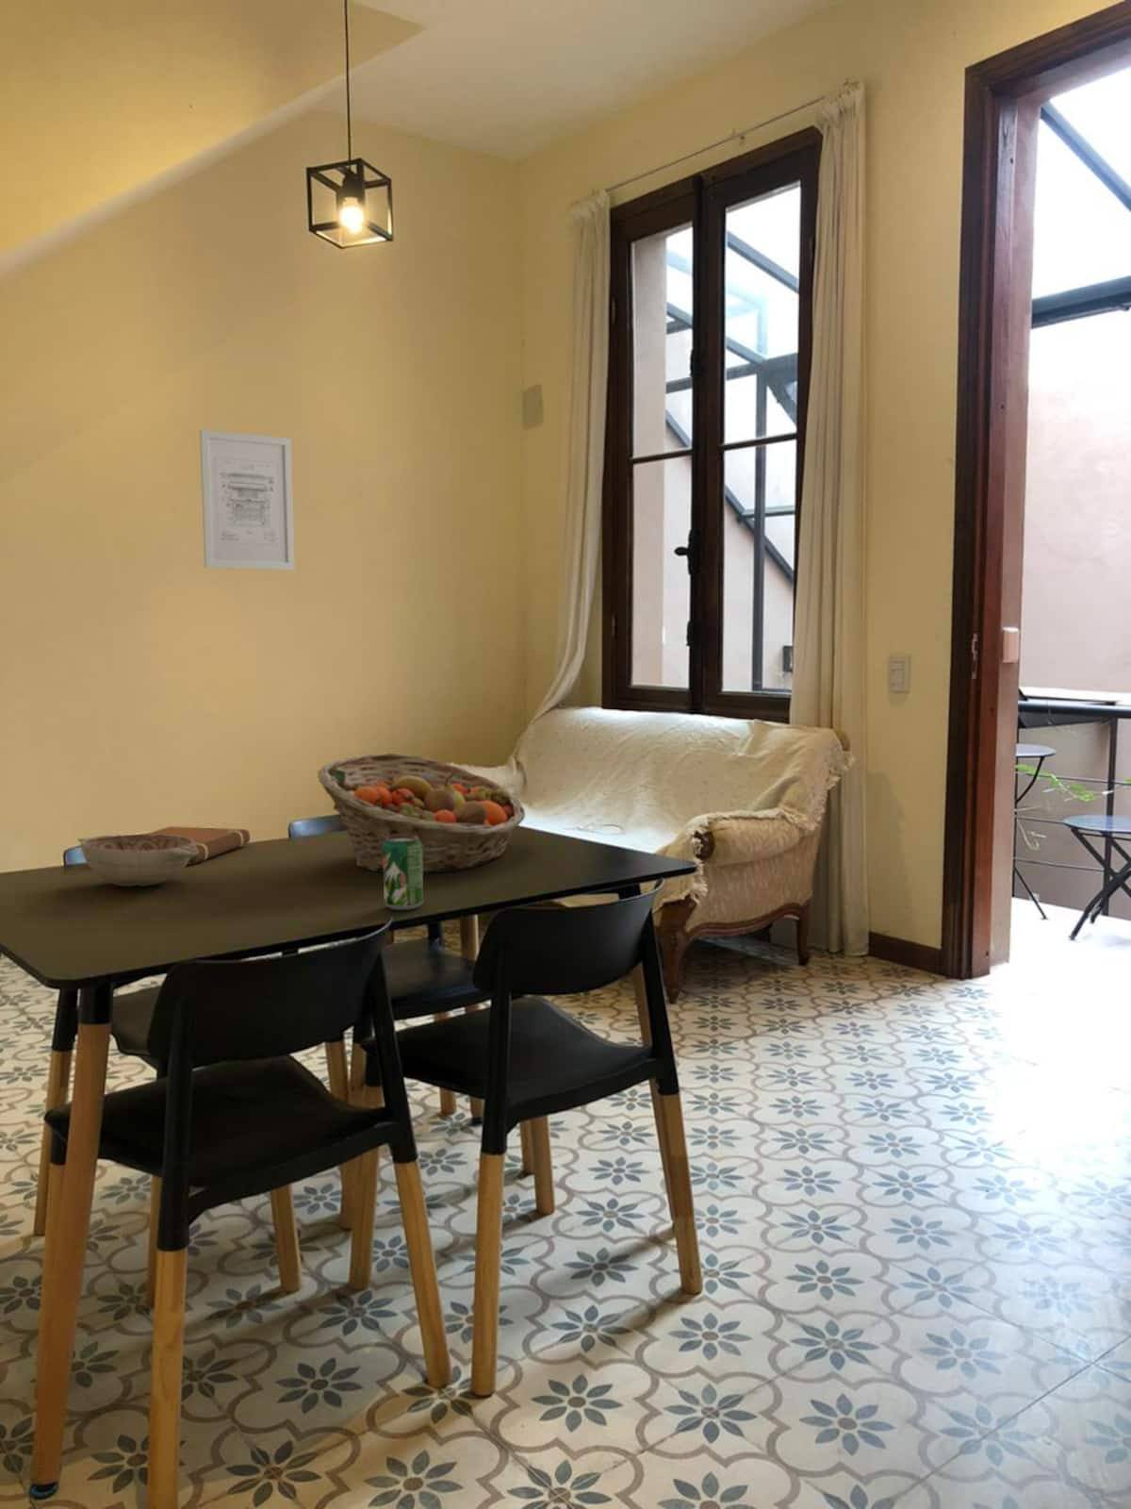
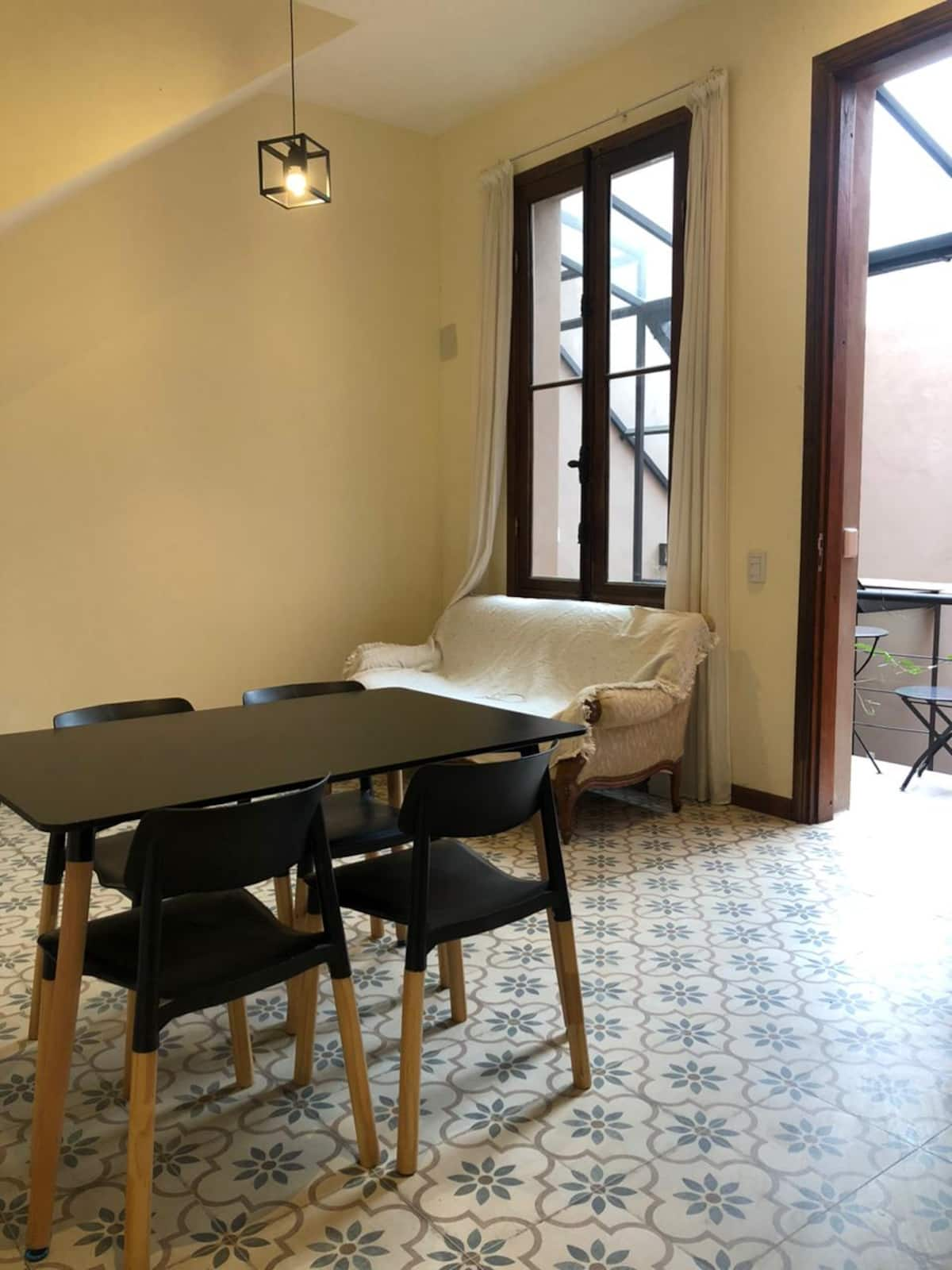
- notebook (184, 836)
- wall art (248, 501)
- beverage can (403, 872)
- decorative bowl (139, 861)
- fruit basket (423, 808)
